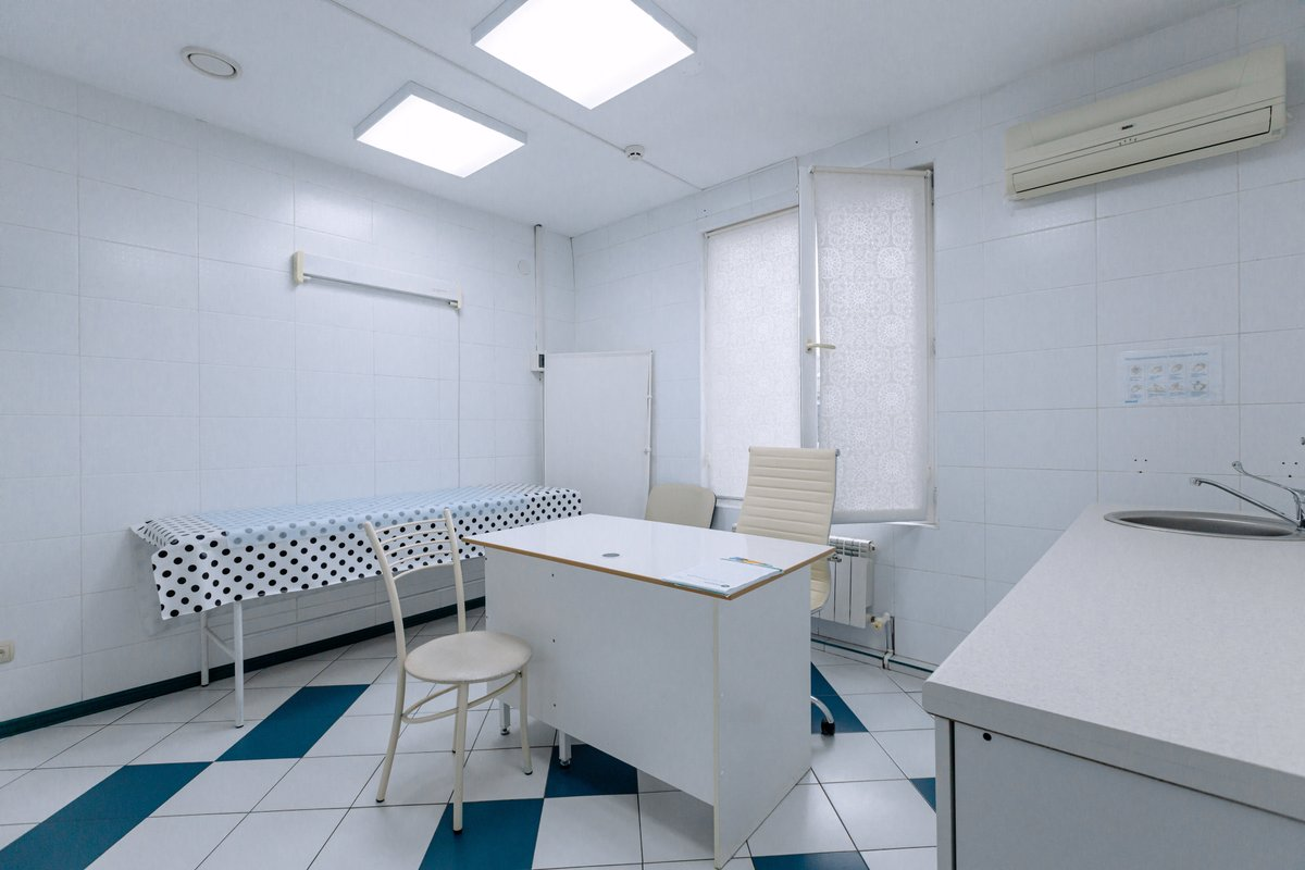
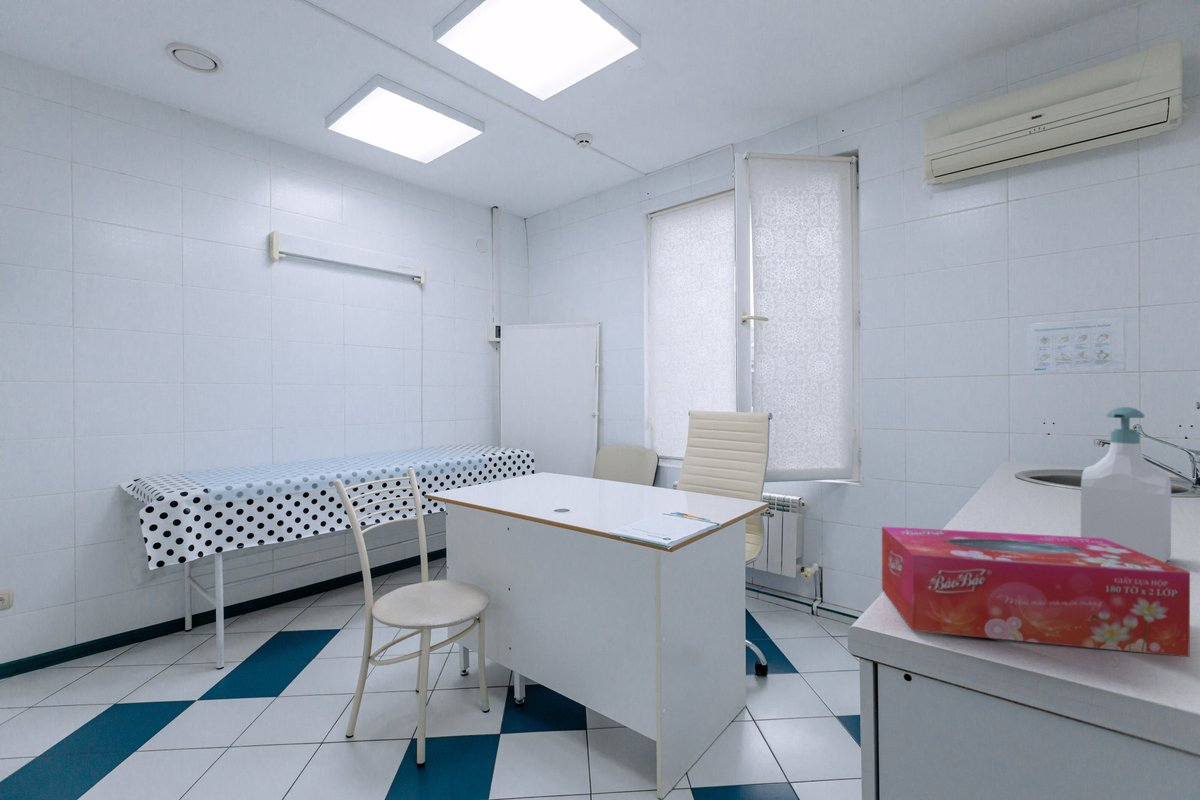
+ soap bottle (1123, 481)
+ tissue box (1012, 582)
